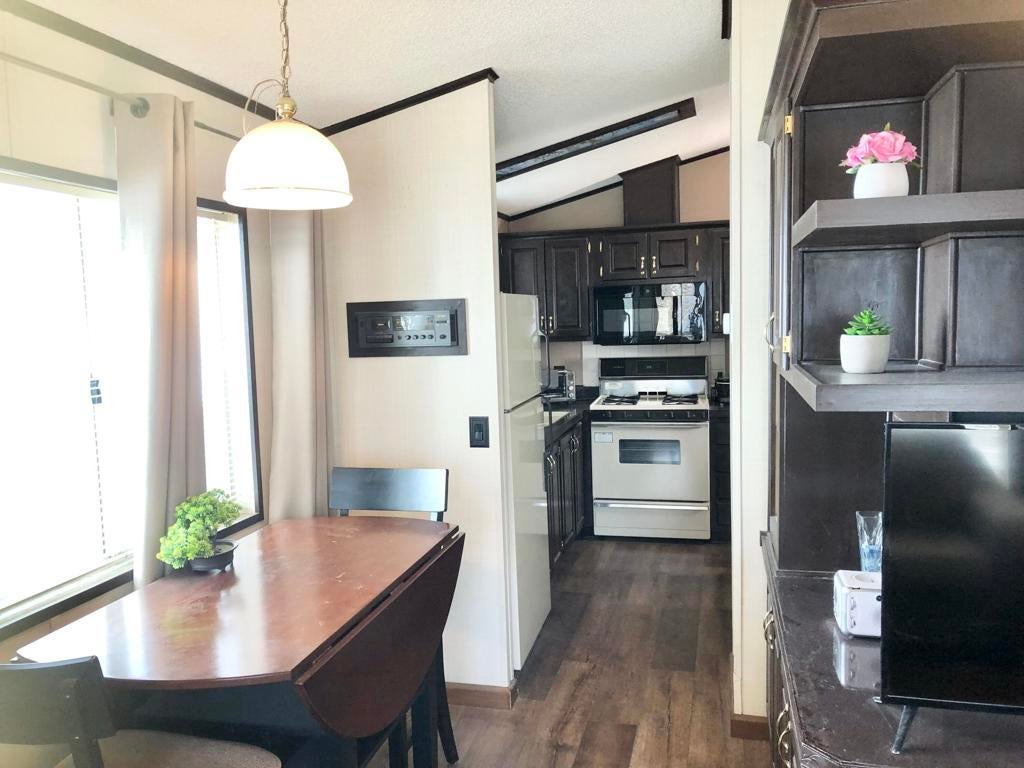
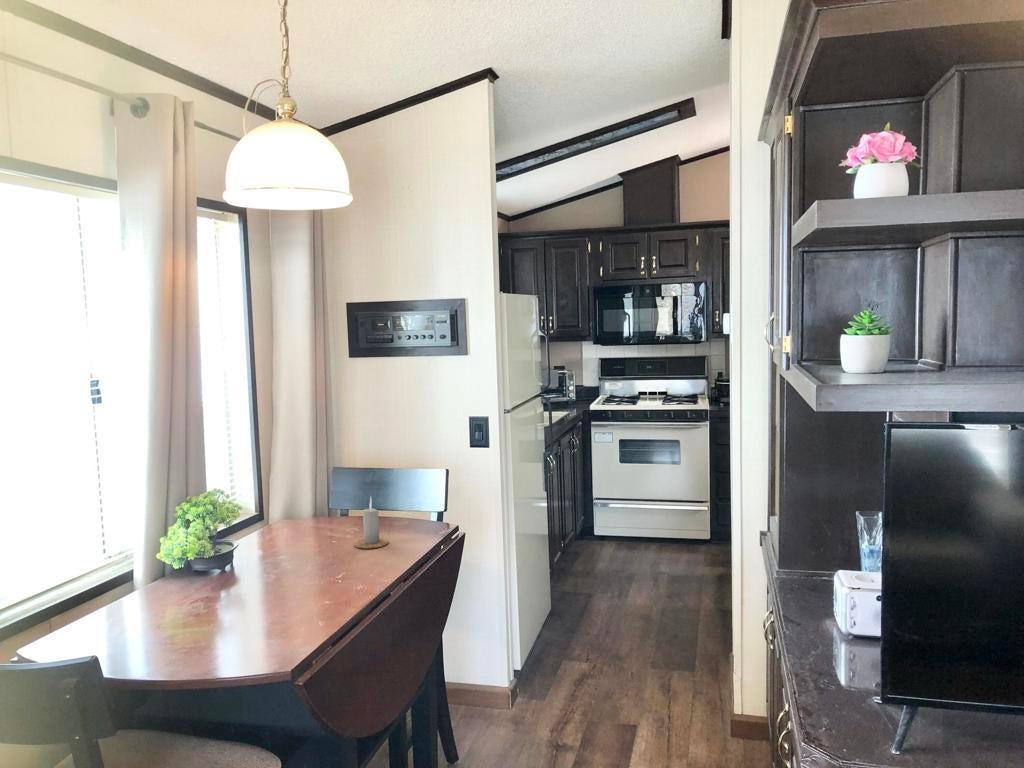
+ candle (370, 519)
